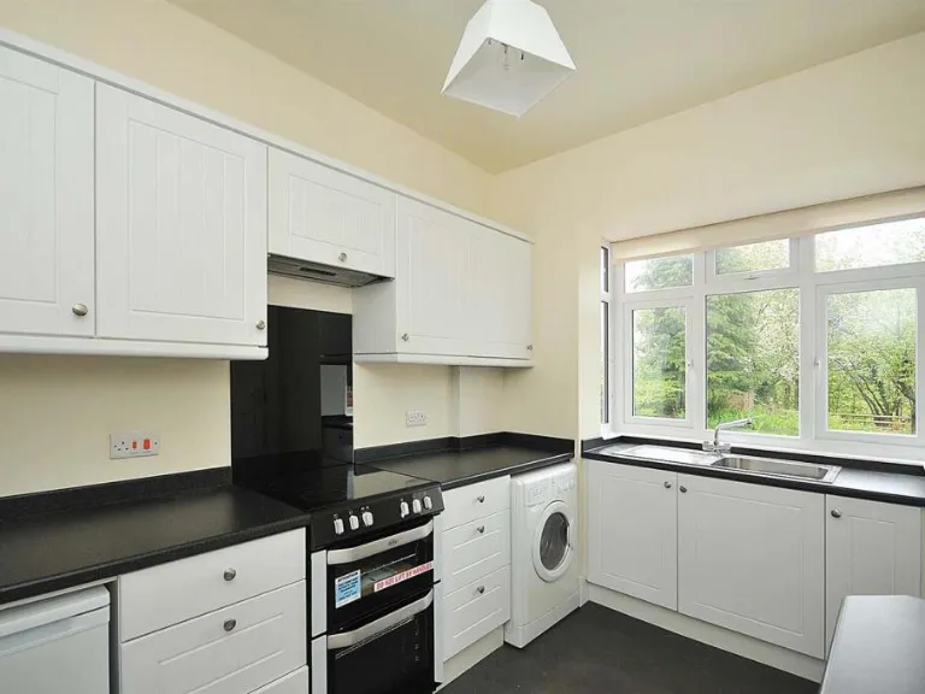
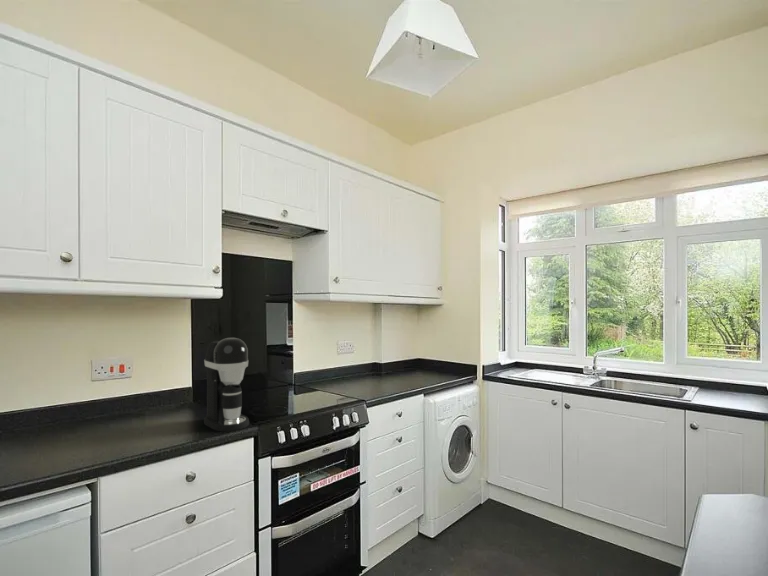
+ coffee maker (226, 380)
